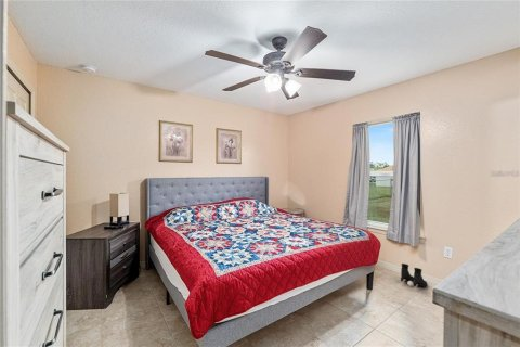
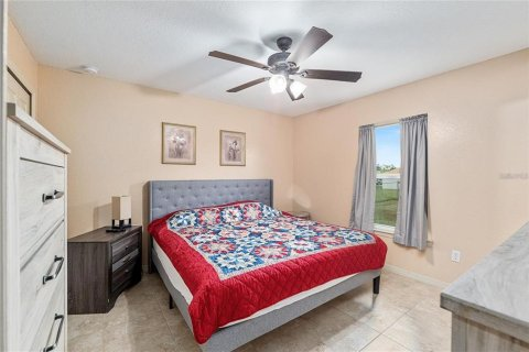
- boots (414, 273)
